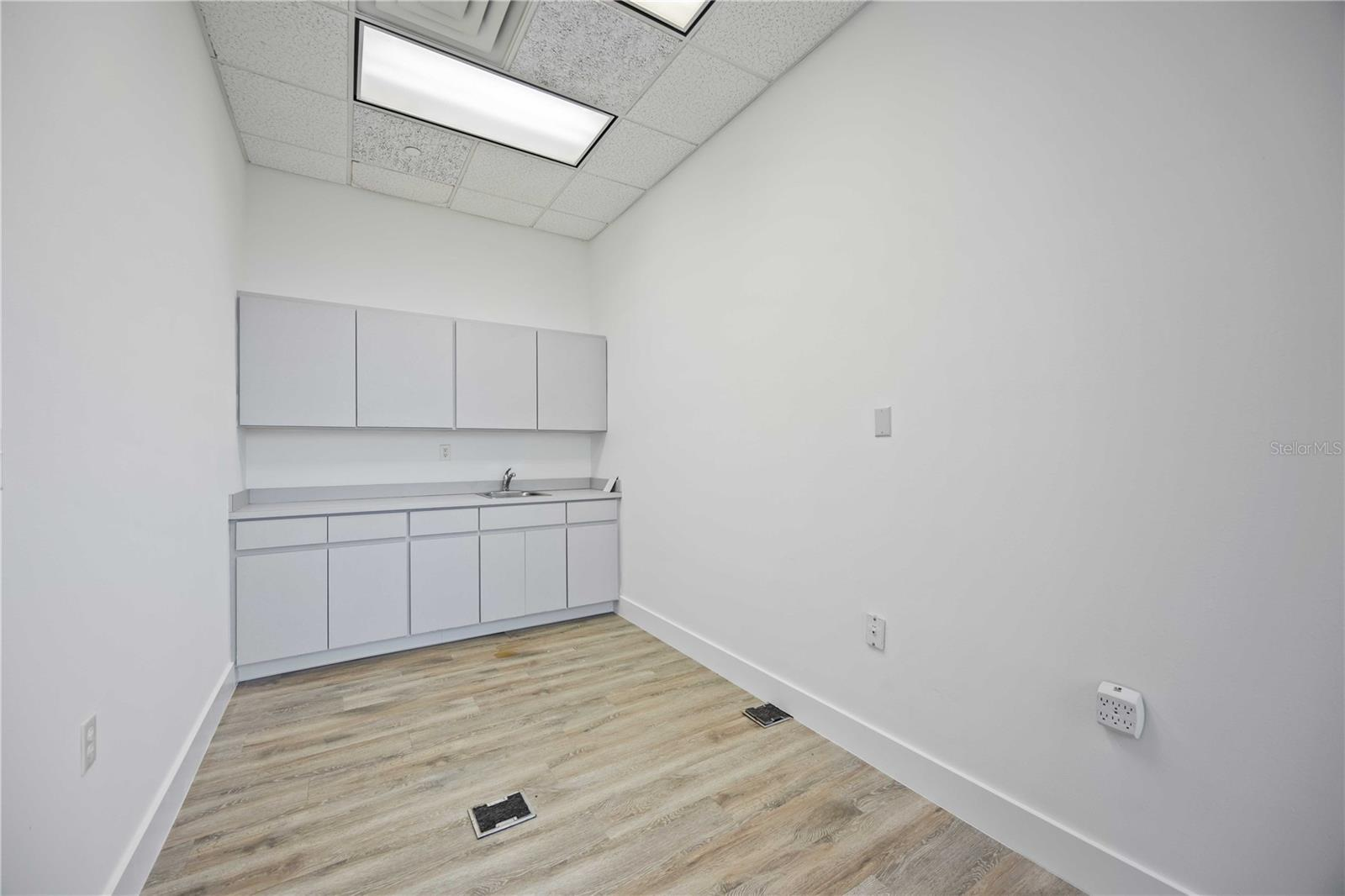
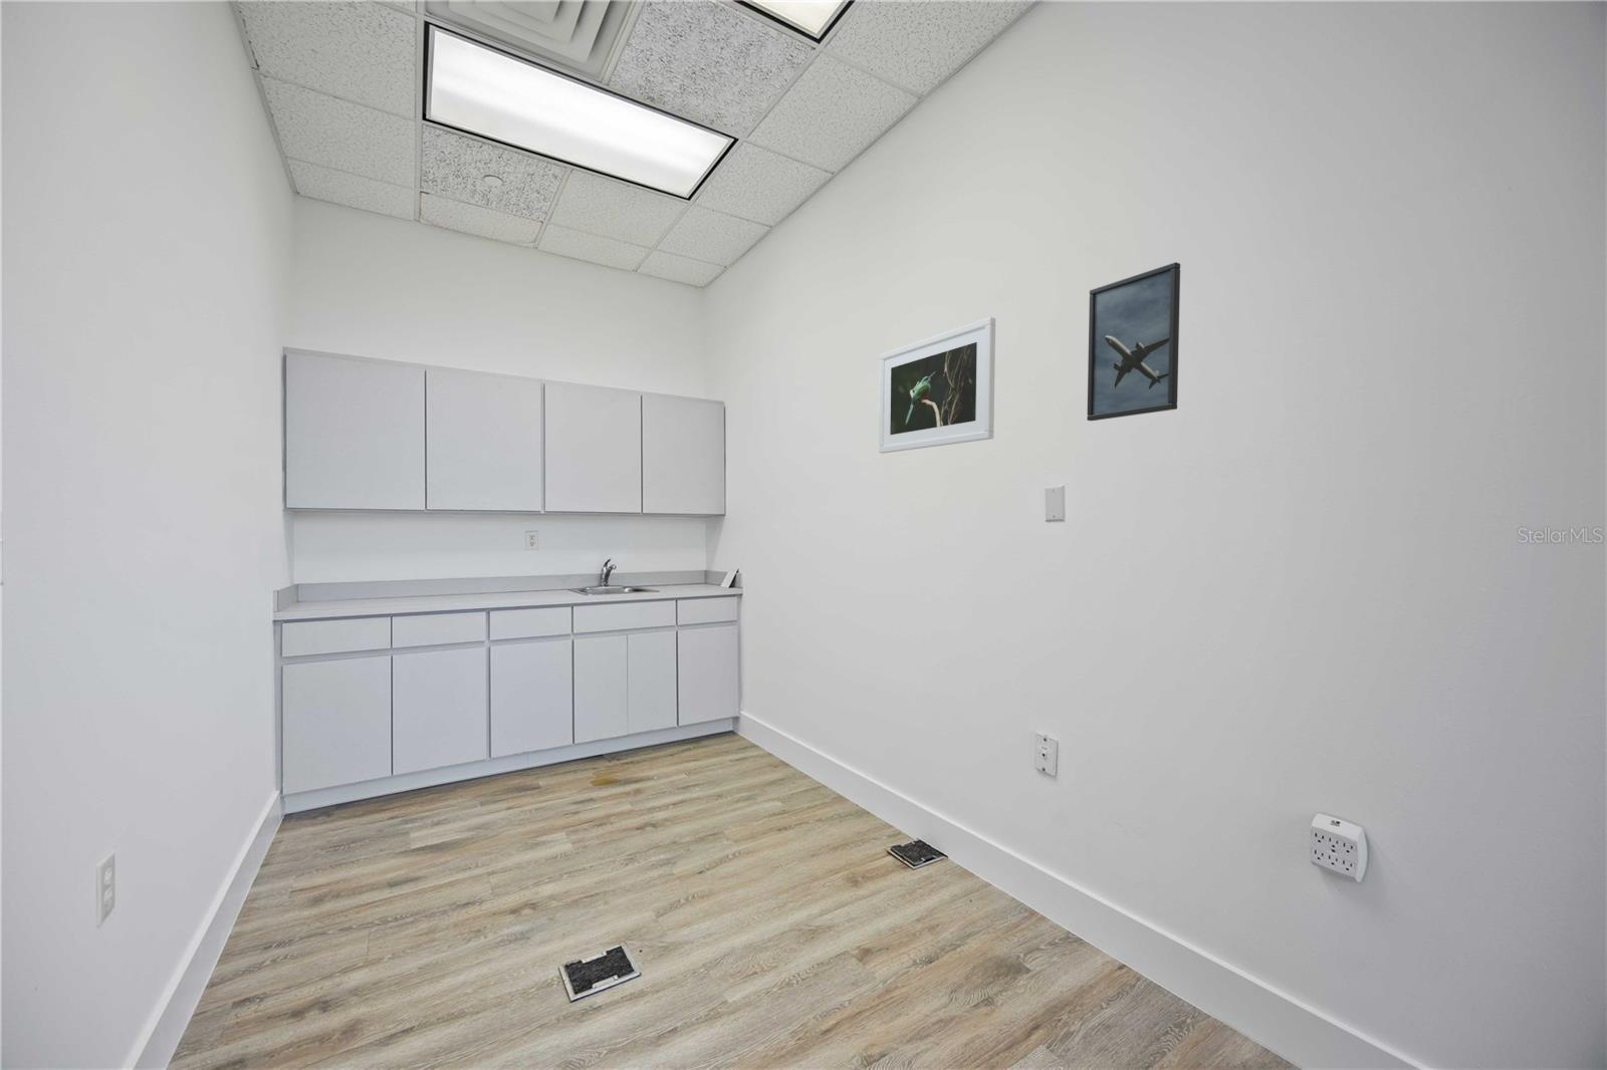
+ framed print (931, 392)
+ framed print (1131, 346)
